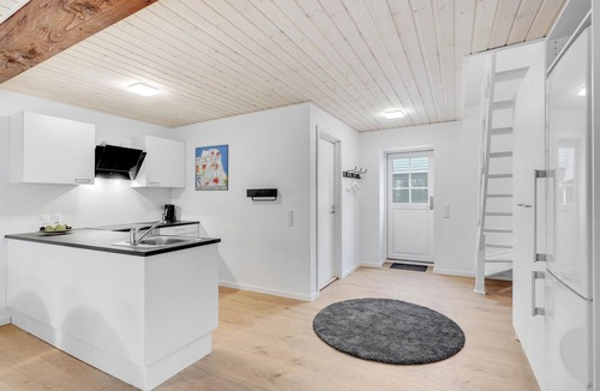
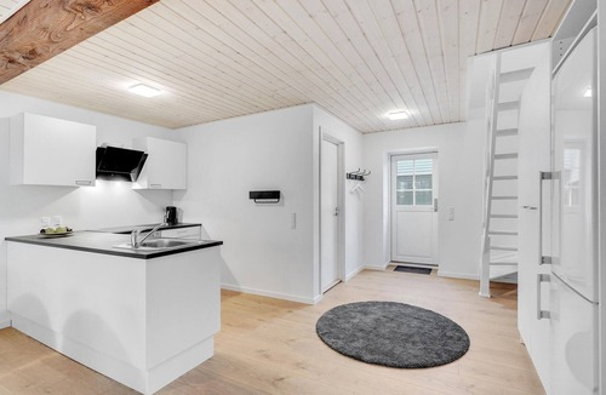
- wall art (211, 168)
